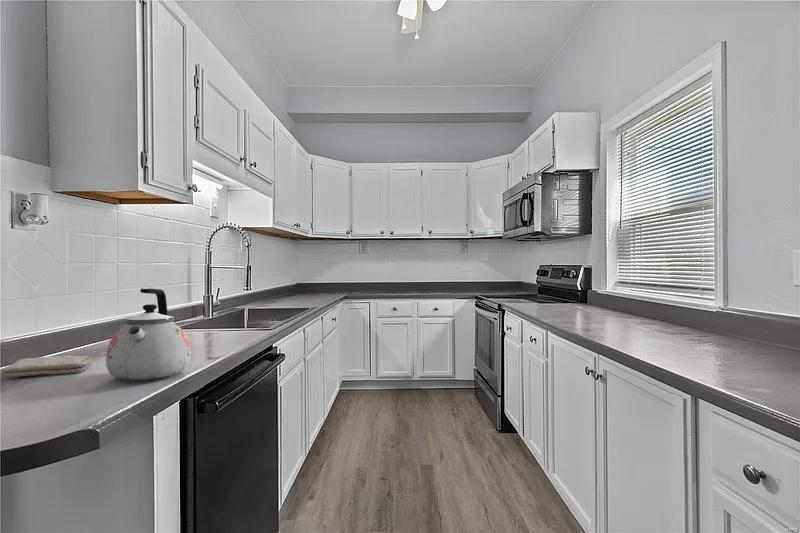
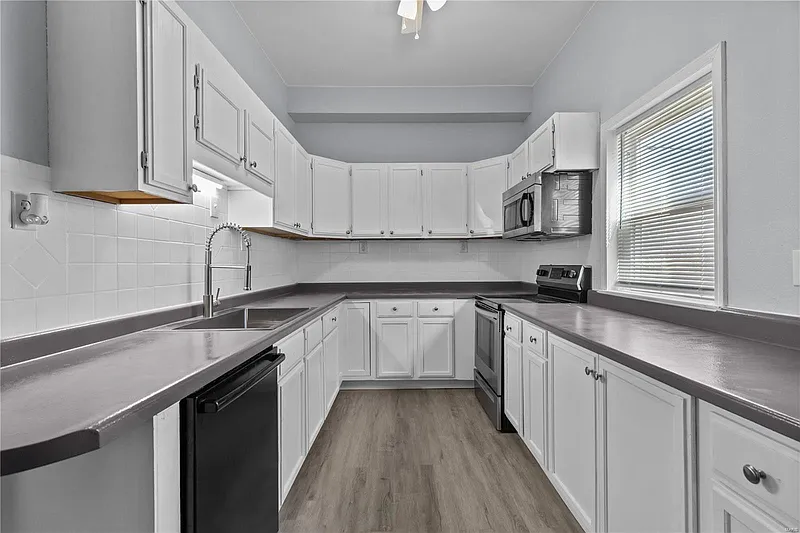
- kettle (149, 331)
- washcloth (49, 365)
